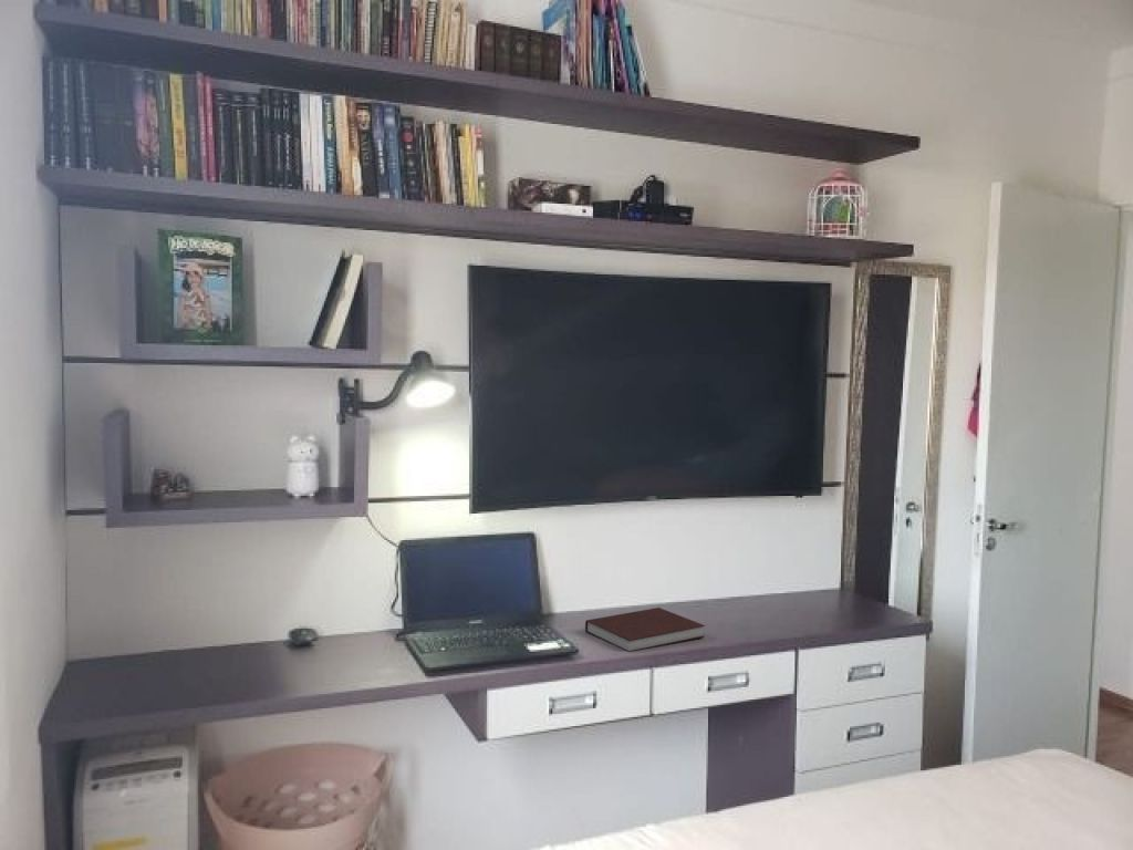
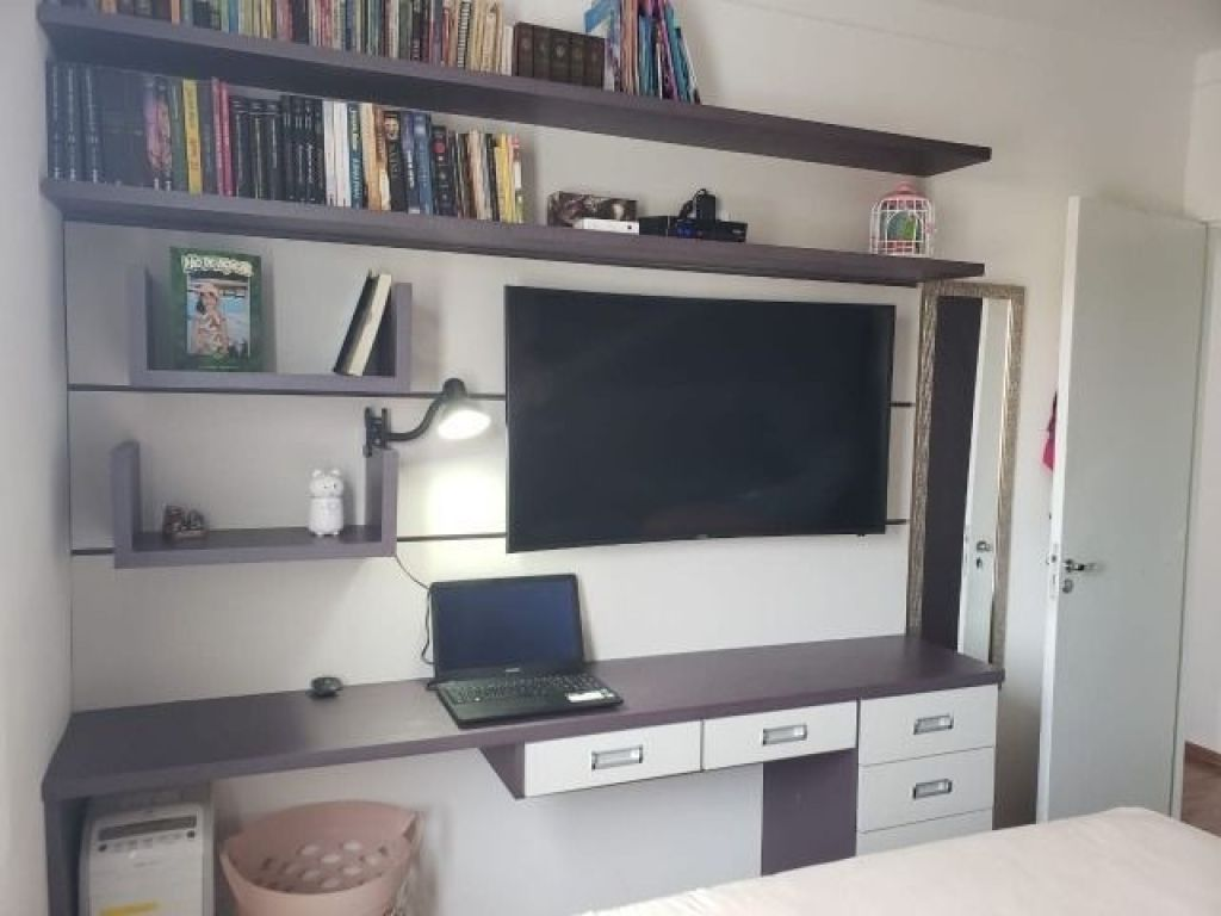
- notebook (644, 628)
